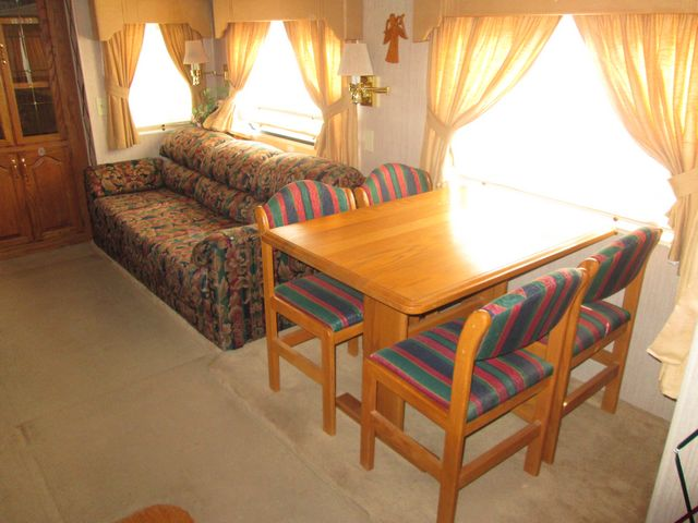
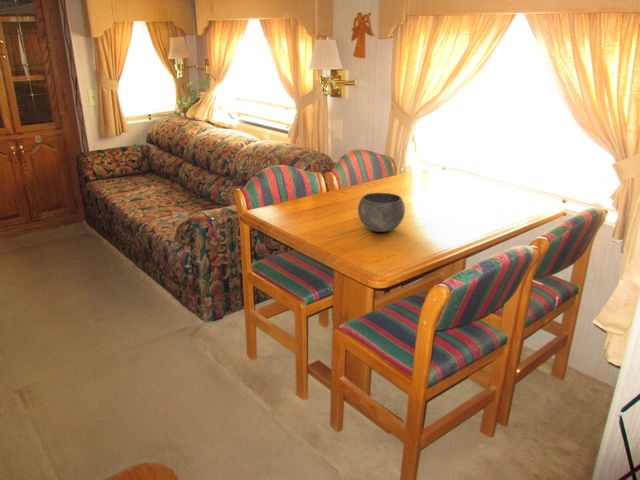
+ bowl (381, 213)
